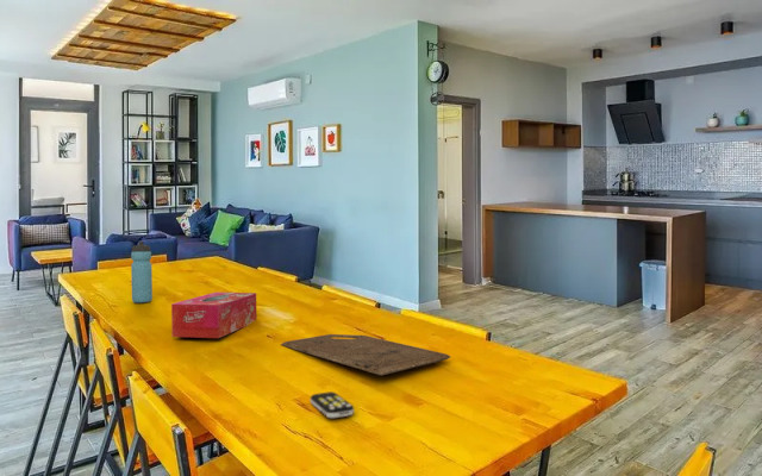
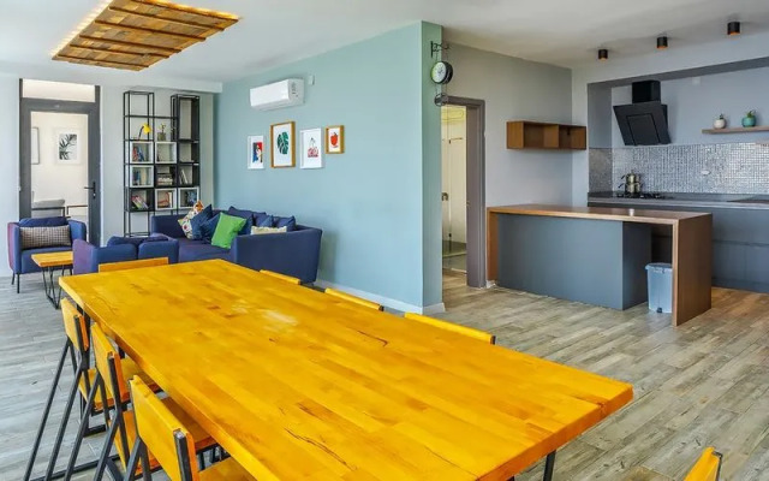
- tissue box (217, 313)
- water bottle (142, 271)
- remote control (331, 403)
- cutting board (361, 350)
